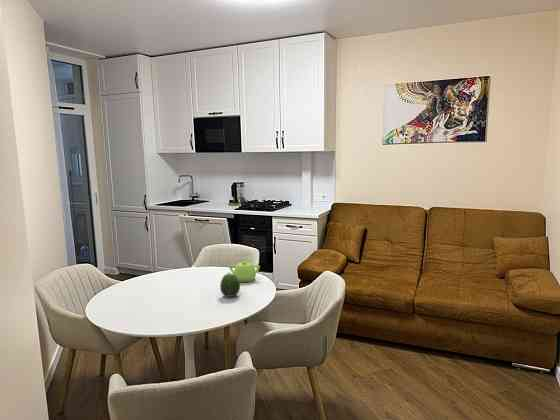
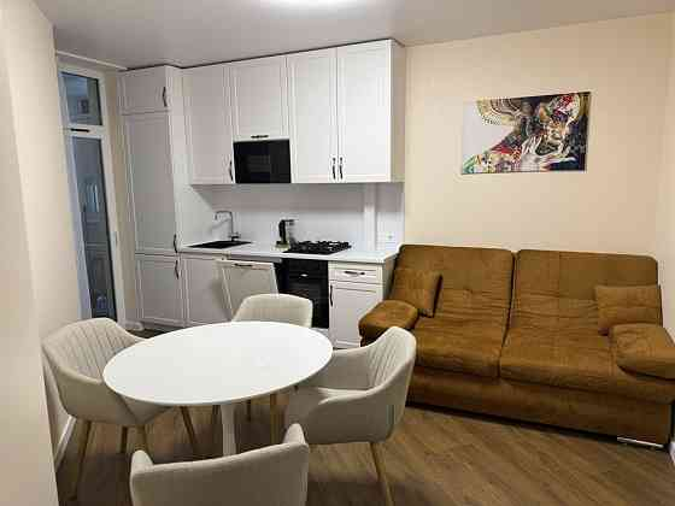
- fruit (230, 284)
- teapot (245, 269)
